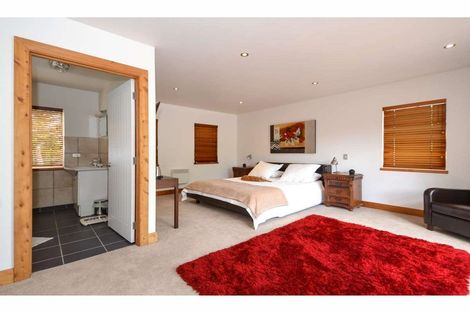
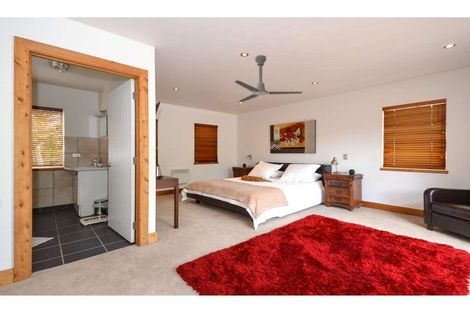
+ ceiling fan (261, 75)
